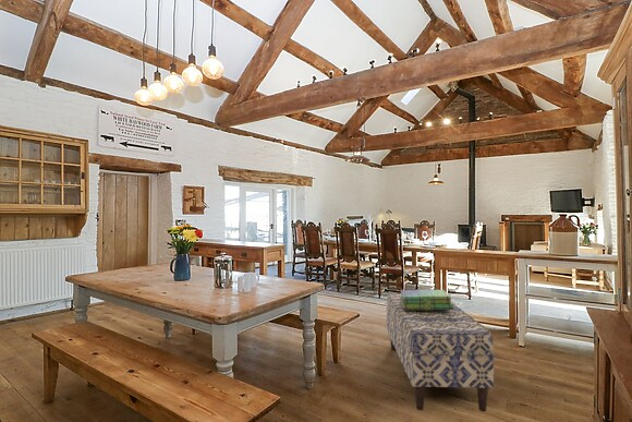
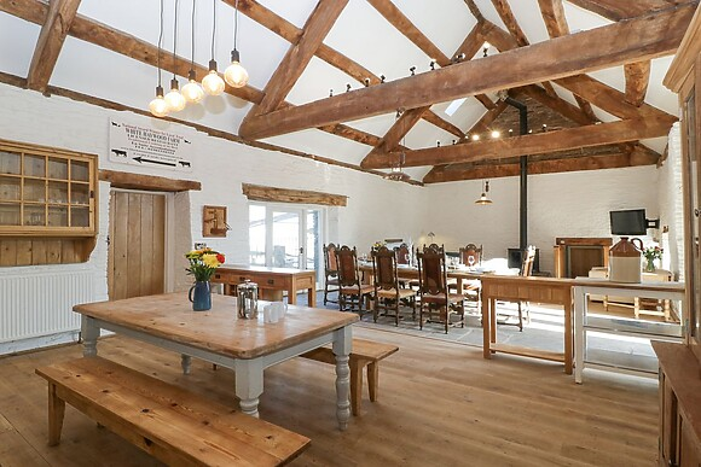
- bench (429, 341)
- stack of books (424, 301)
